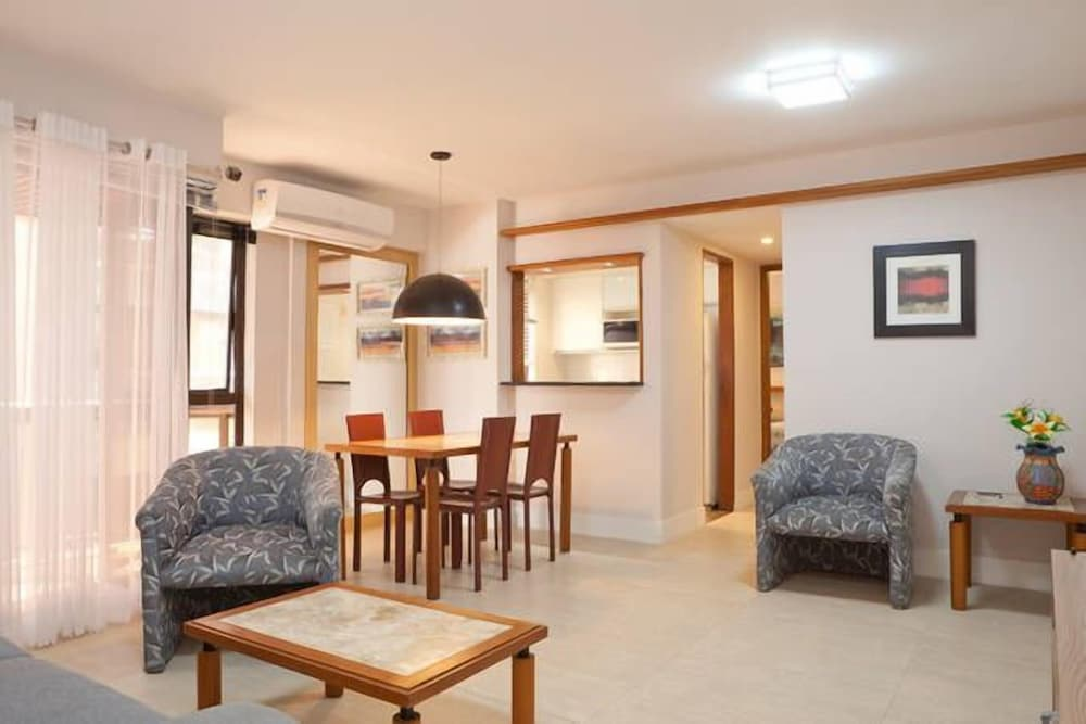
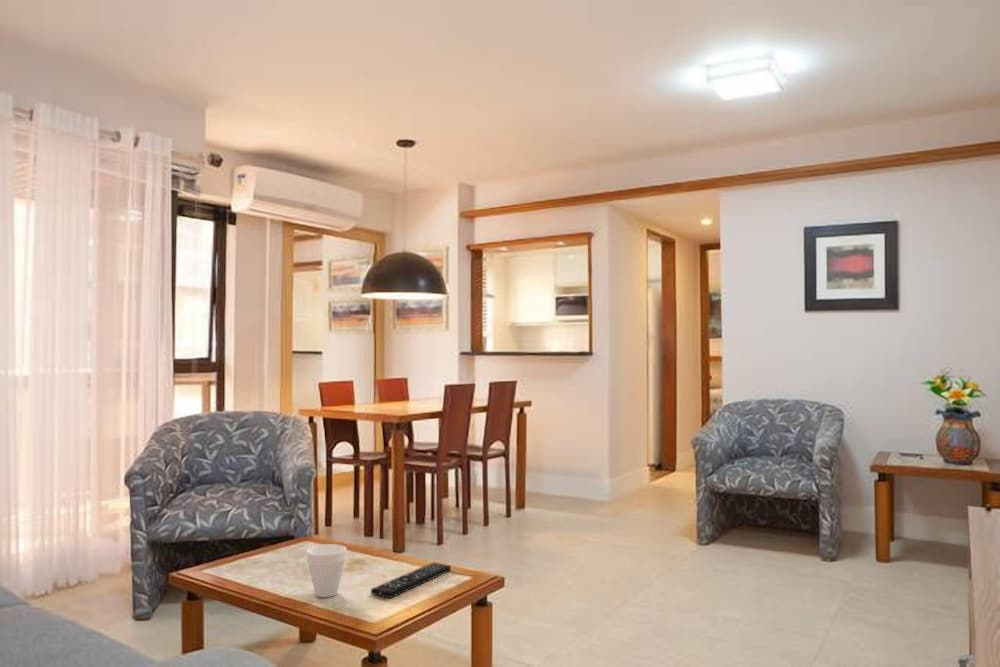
+ remote control (412, 578)
+ cup (326, 571)
